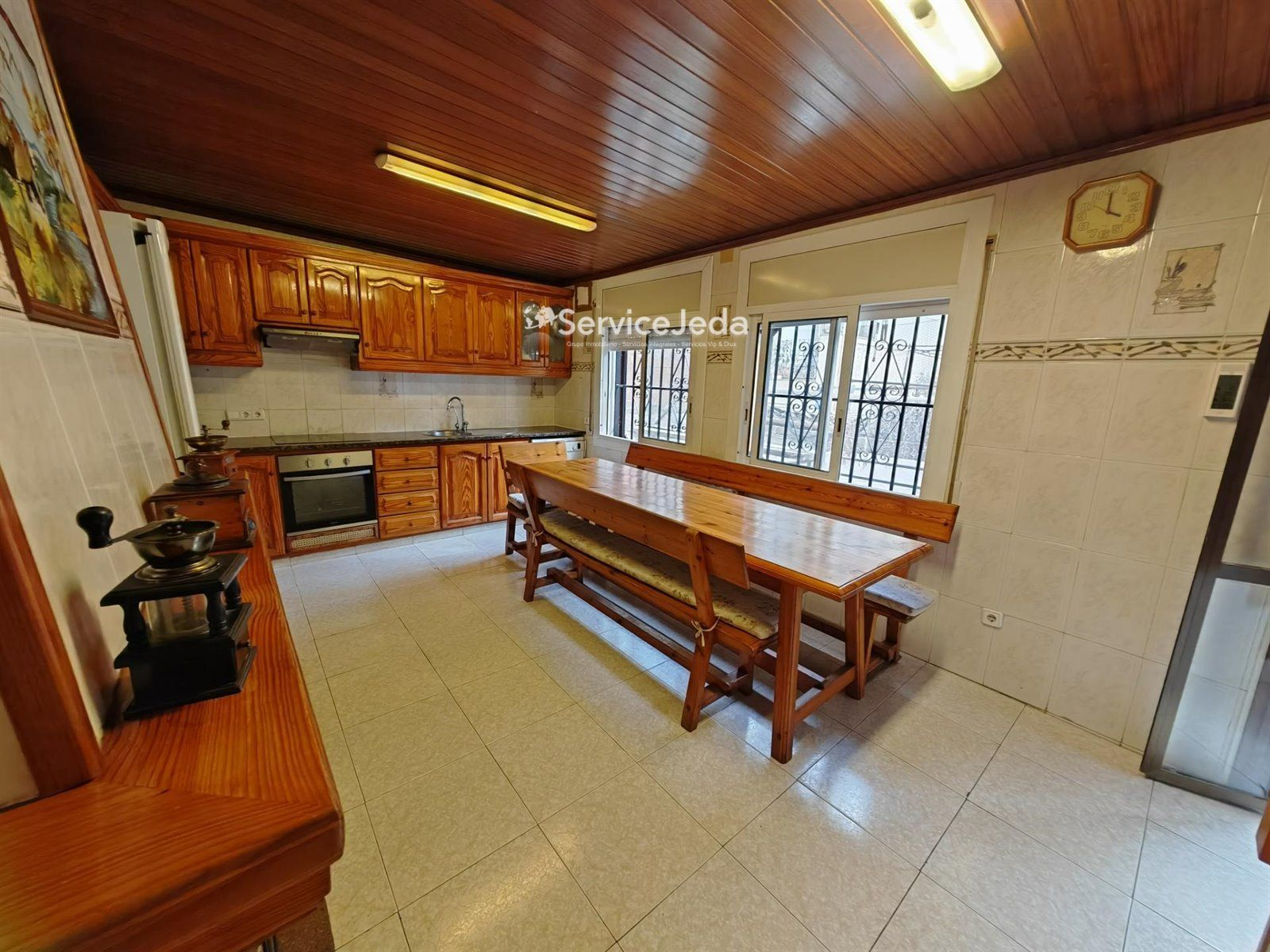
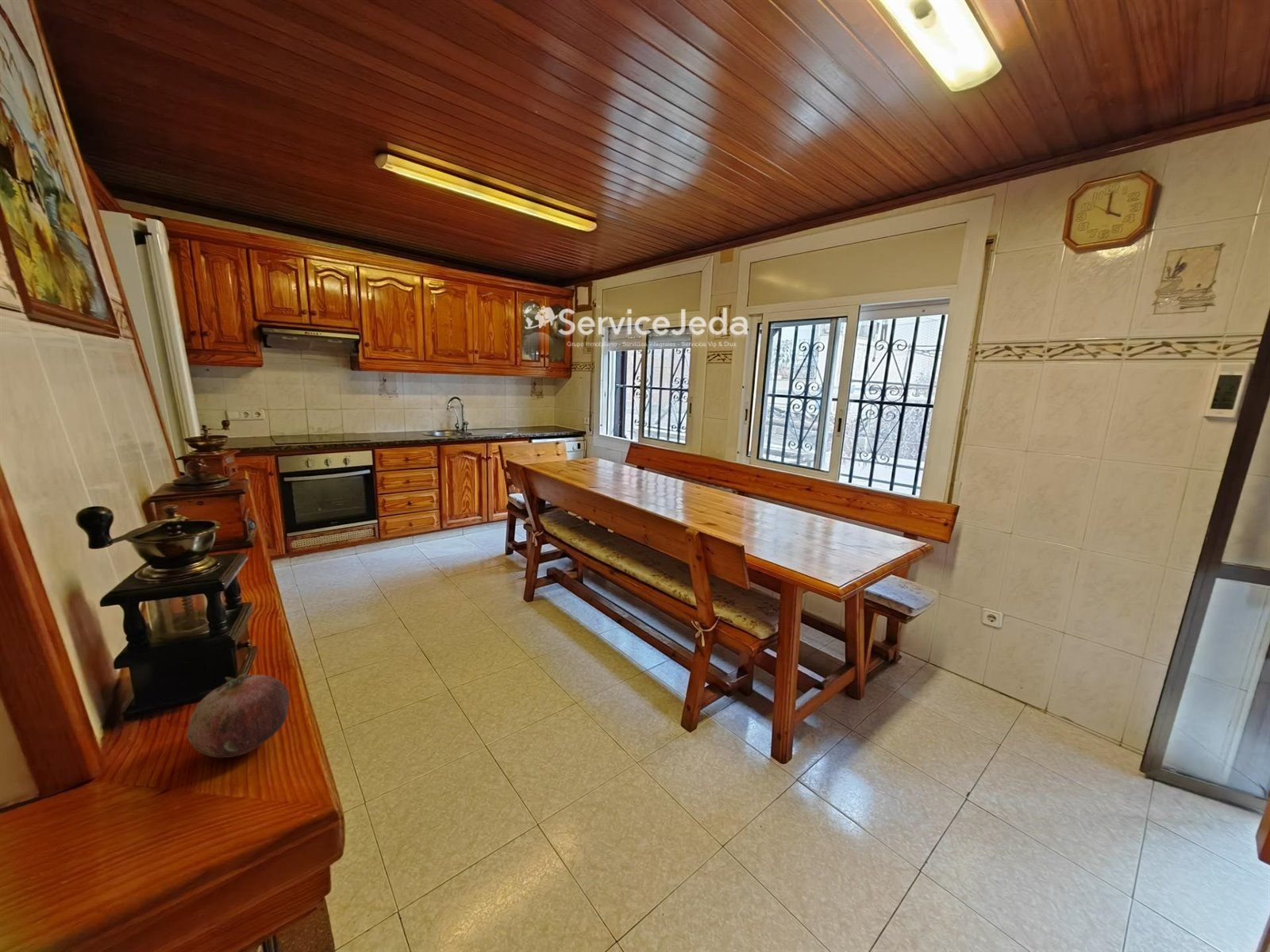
+ fruit (241, 712)
